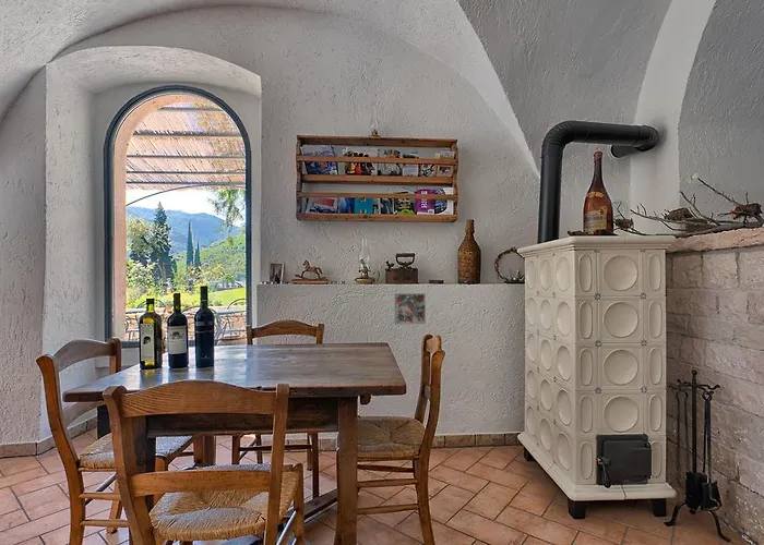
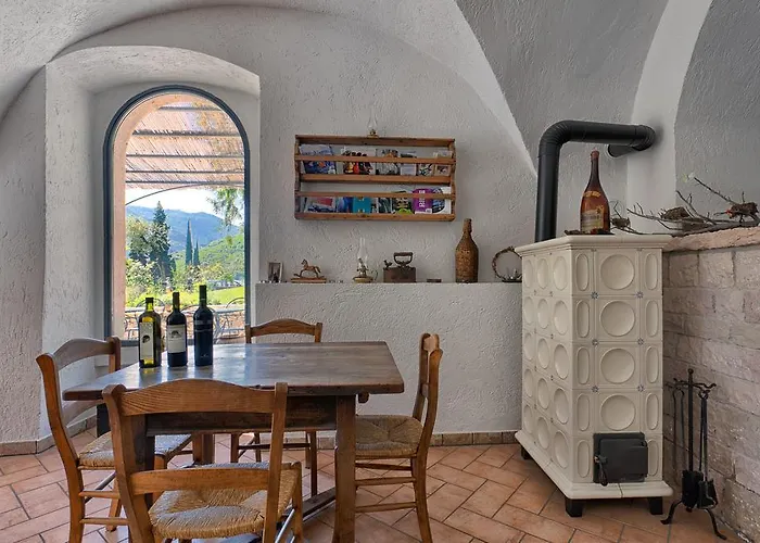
- decorative tile (409, 308)
